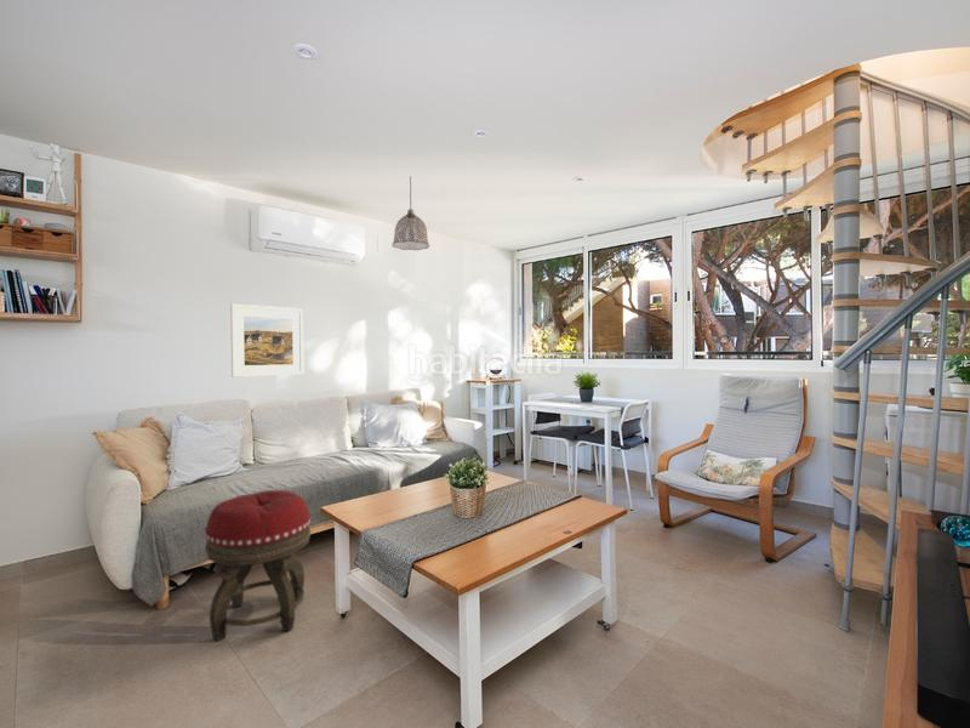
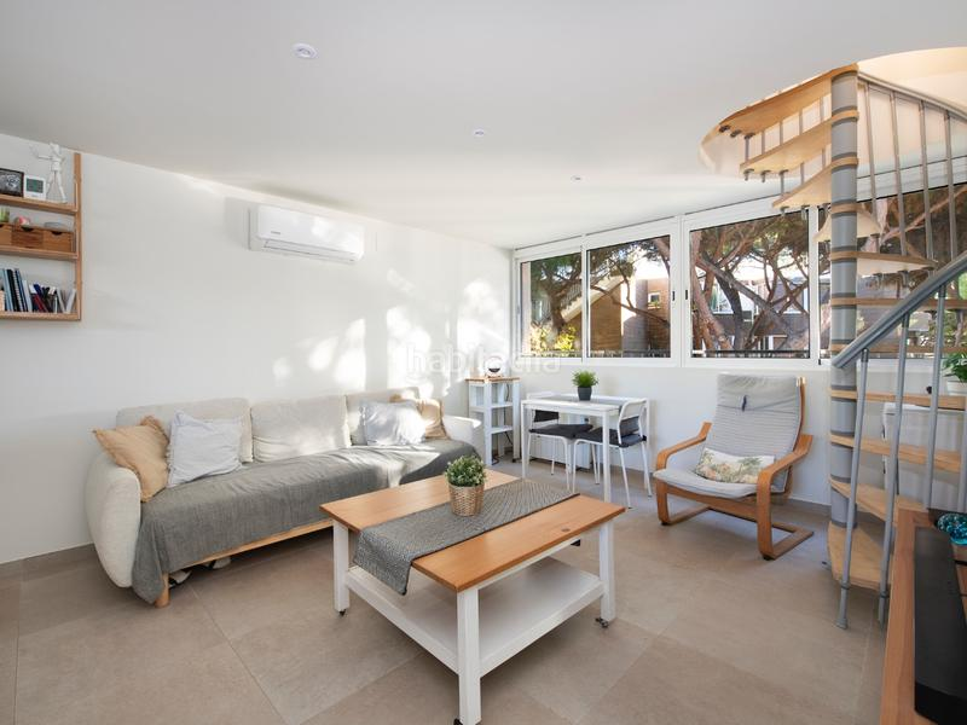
- pendant lamp (410, 211)
- footstool (259, 557)
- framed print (268, 341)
